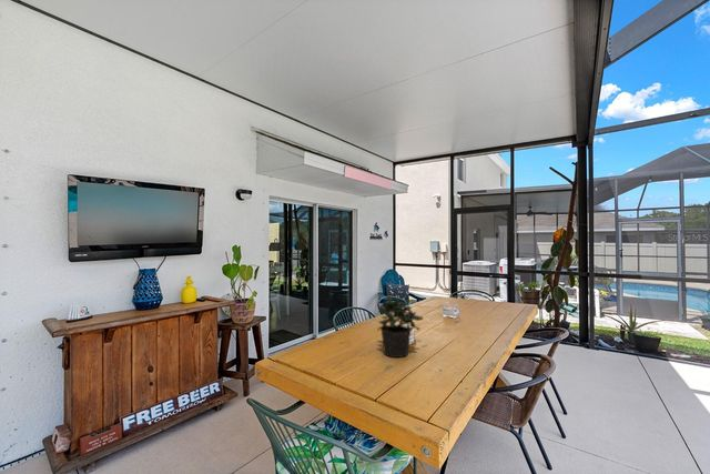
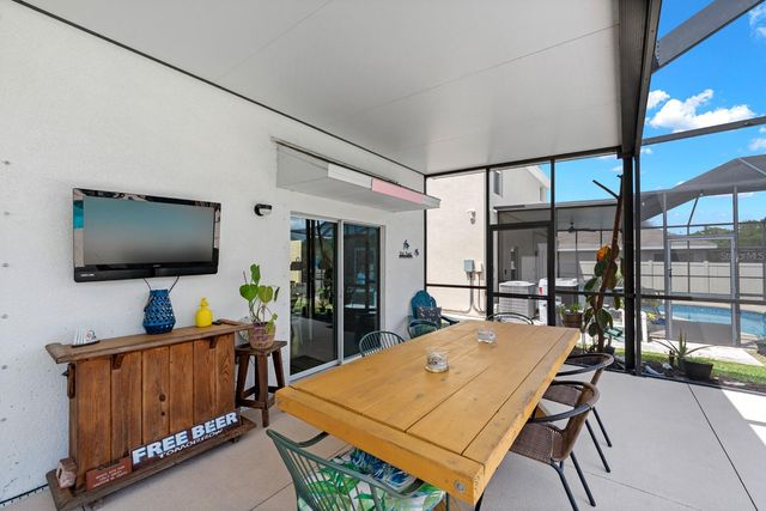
- potted plant (394, 324)
